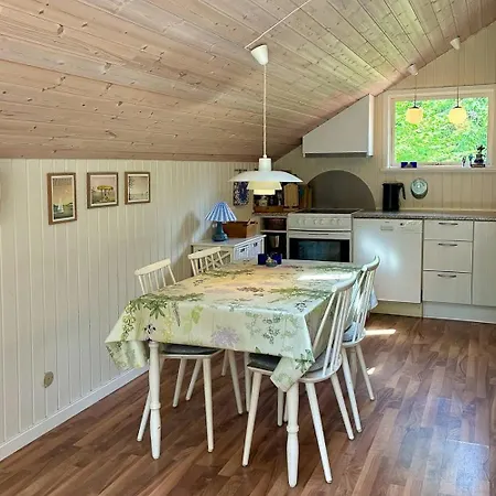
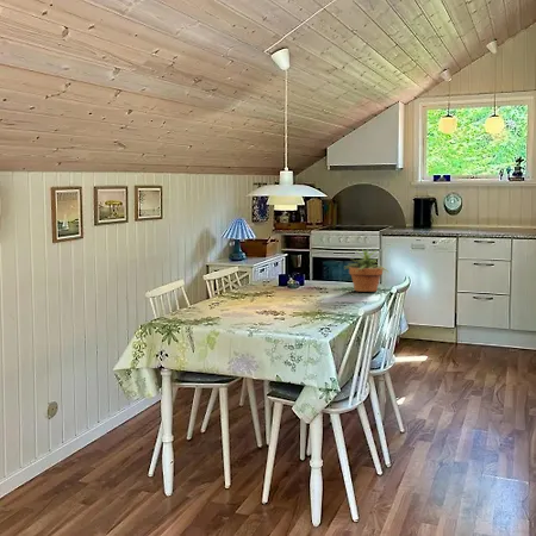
+ potted plant (367, 269)
